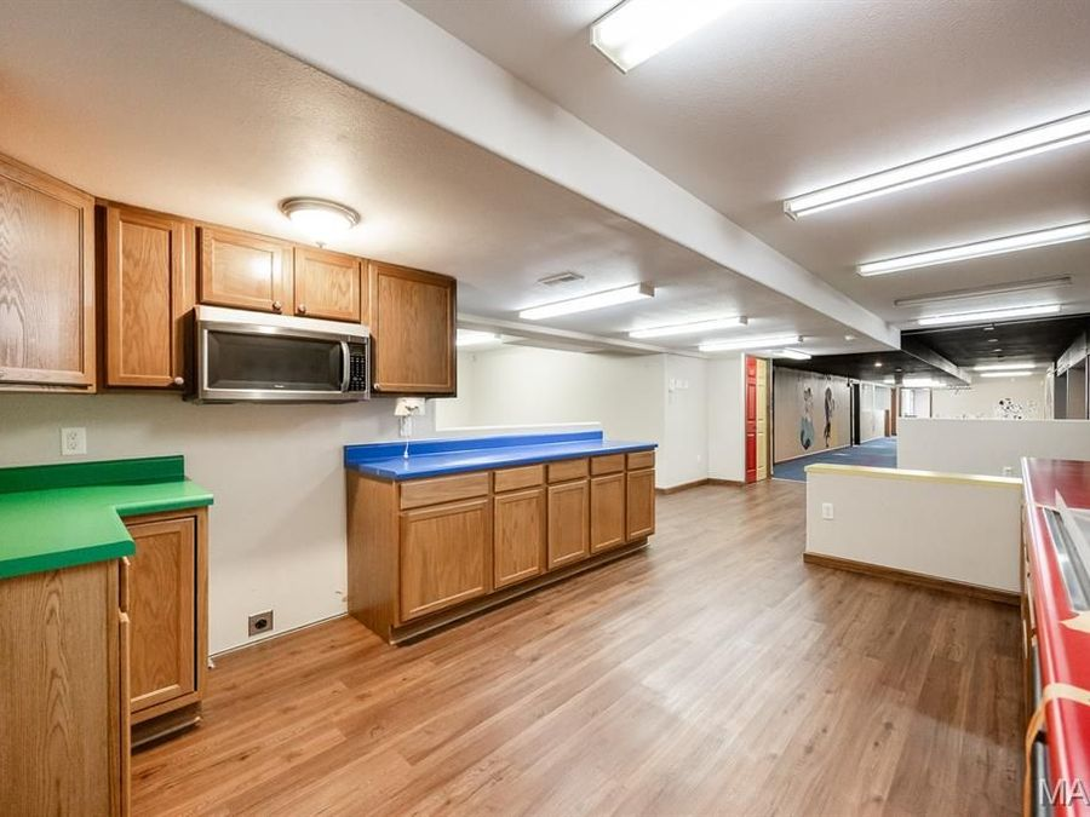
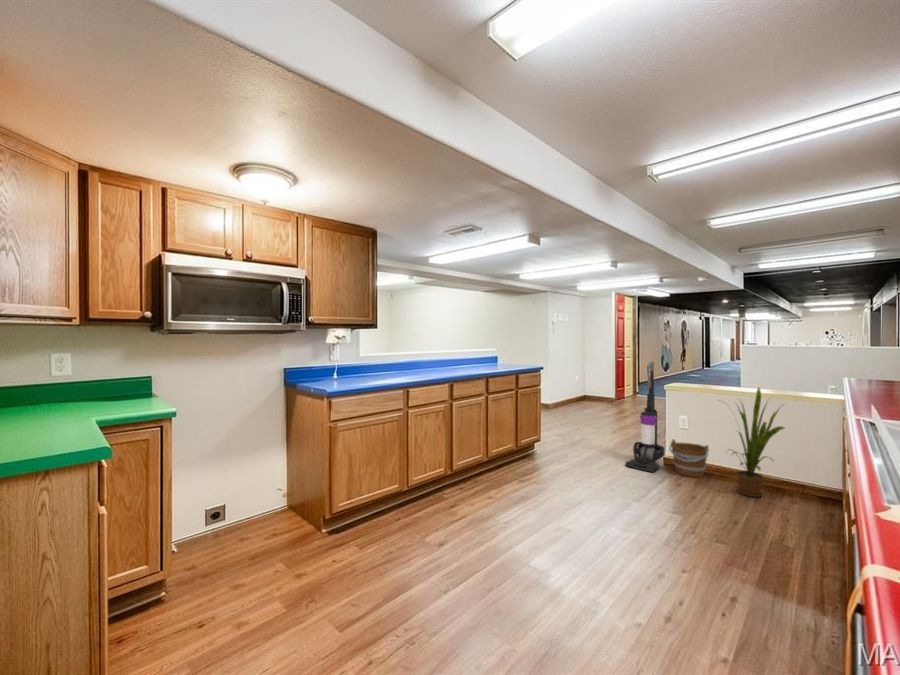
+ vacuum cleaner (646, 413)
+ bucket (689, 457)
+ house plant (748, 440)
